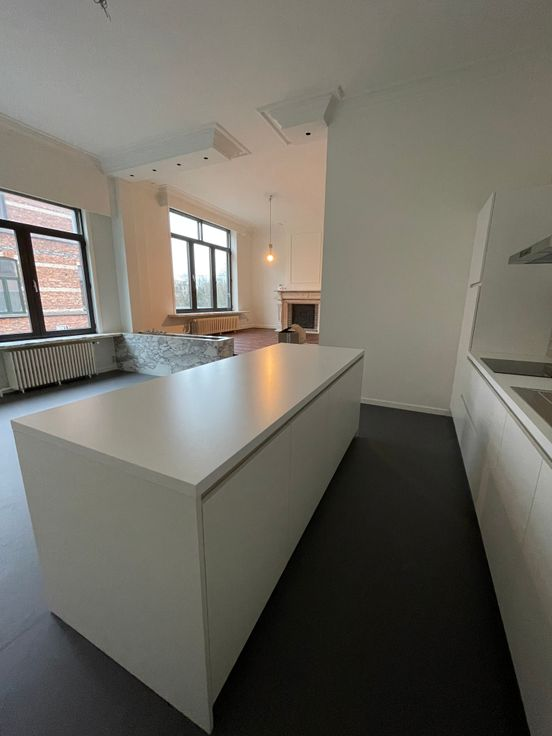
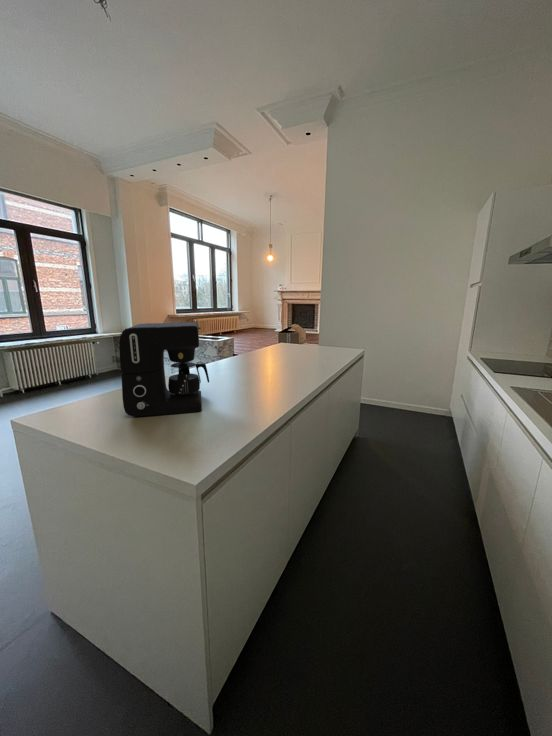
+ coffee maker (171, 366)
